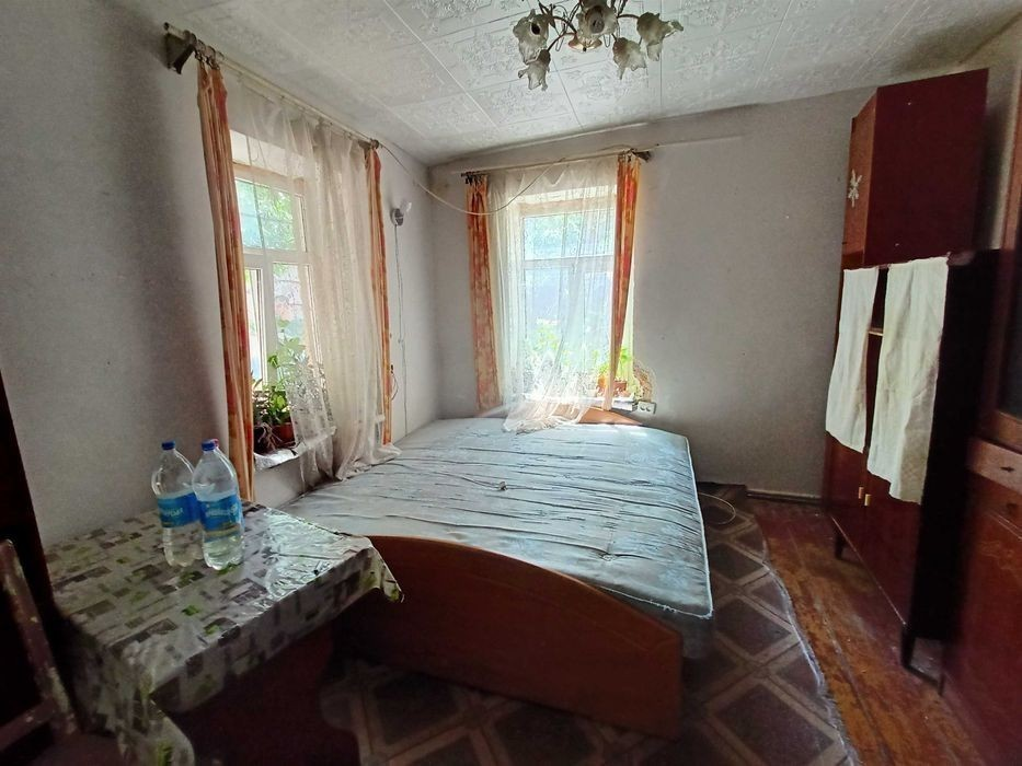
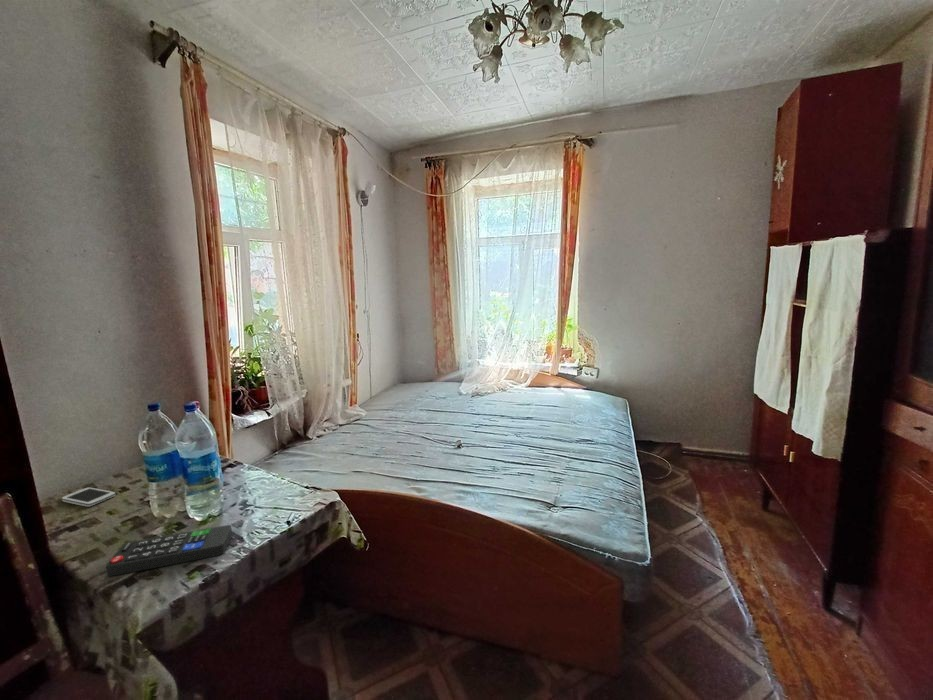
+ smartphone (89, 496)
+ remote control (173, 547)
